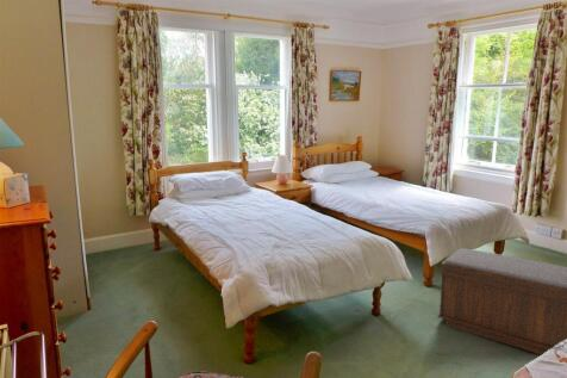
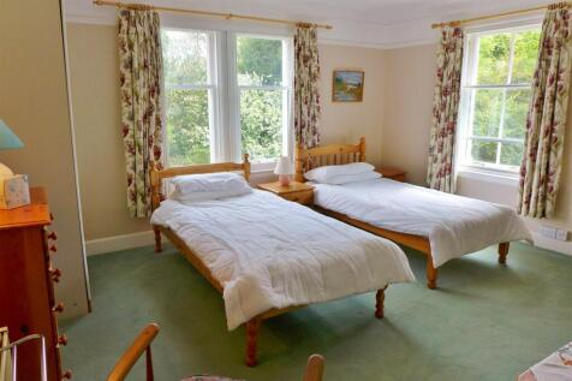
- bench (507, 297)
